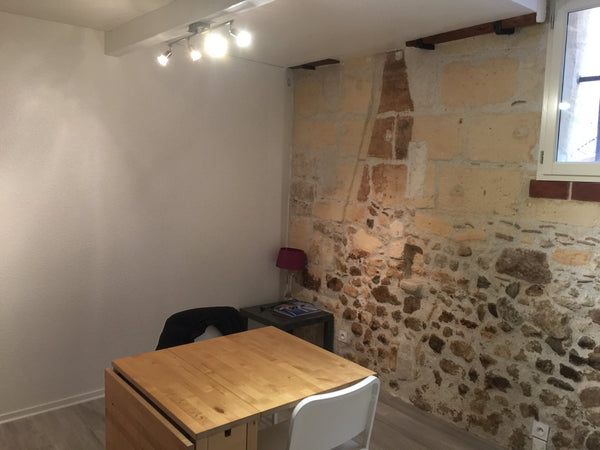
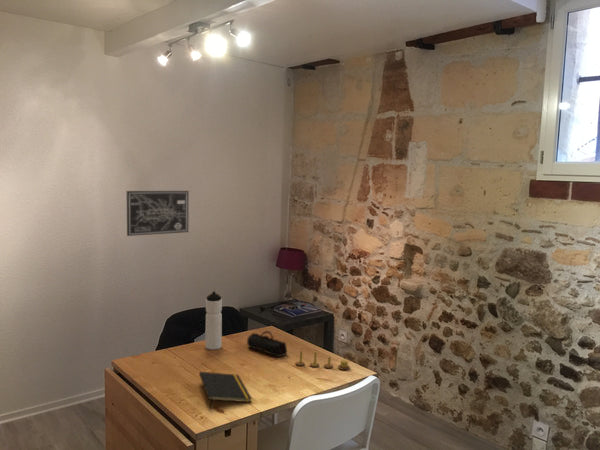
+ notepad (224, 386)
+ water bottle (213, 319)
+ wall art (158, 212)
+ pencil case (266, 341)
+ candle (328, 358)
